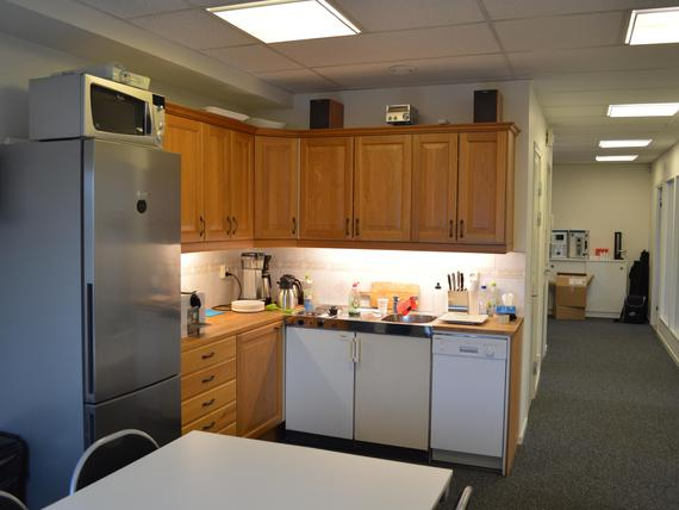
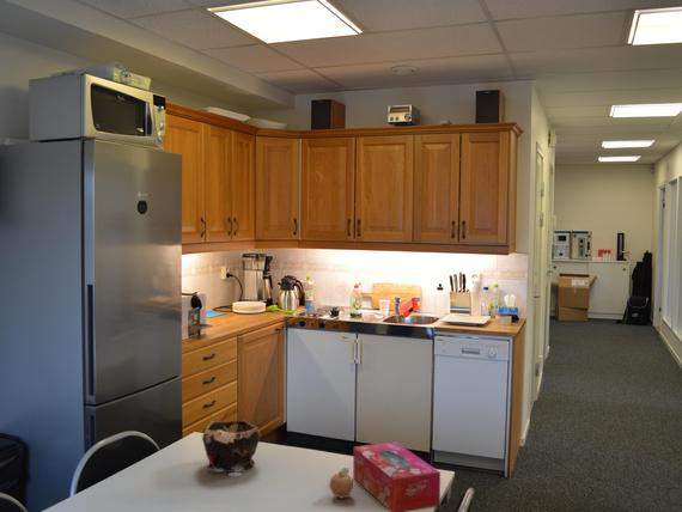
+ fruit (341, 483)
+ tissue box (394, 474)
+ decorative bowl (231, 444)
